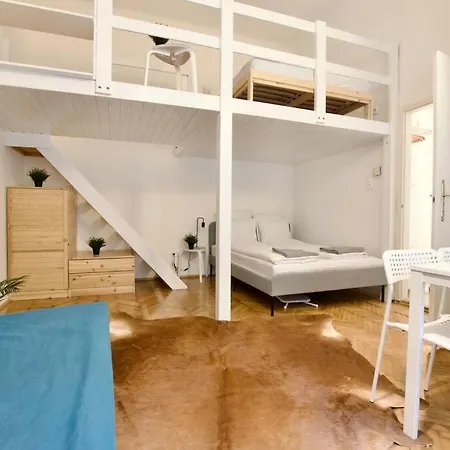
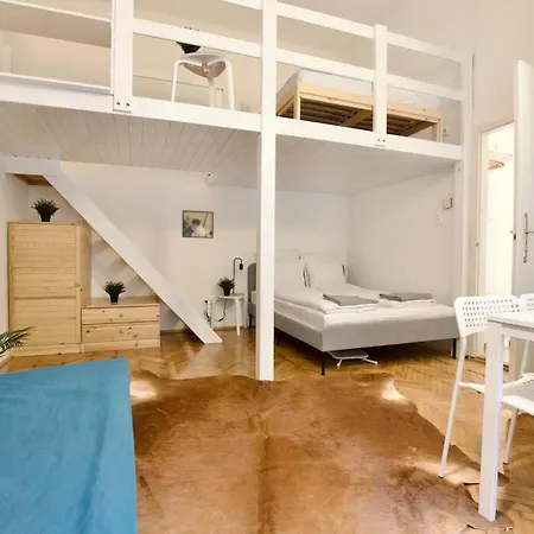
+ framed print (197, 224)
